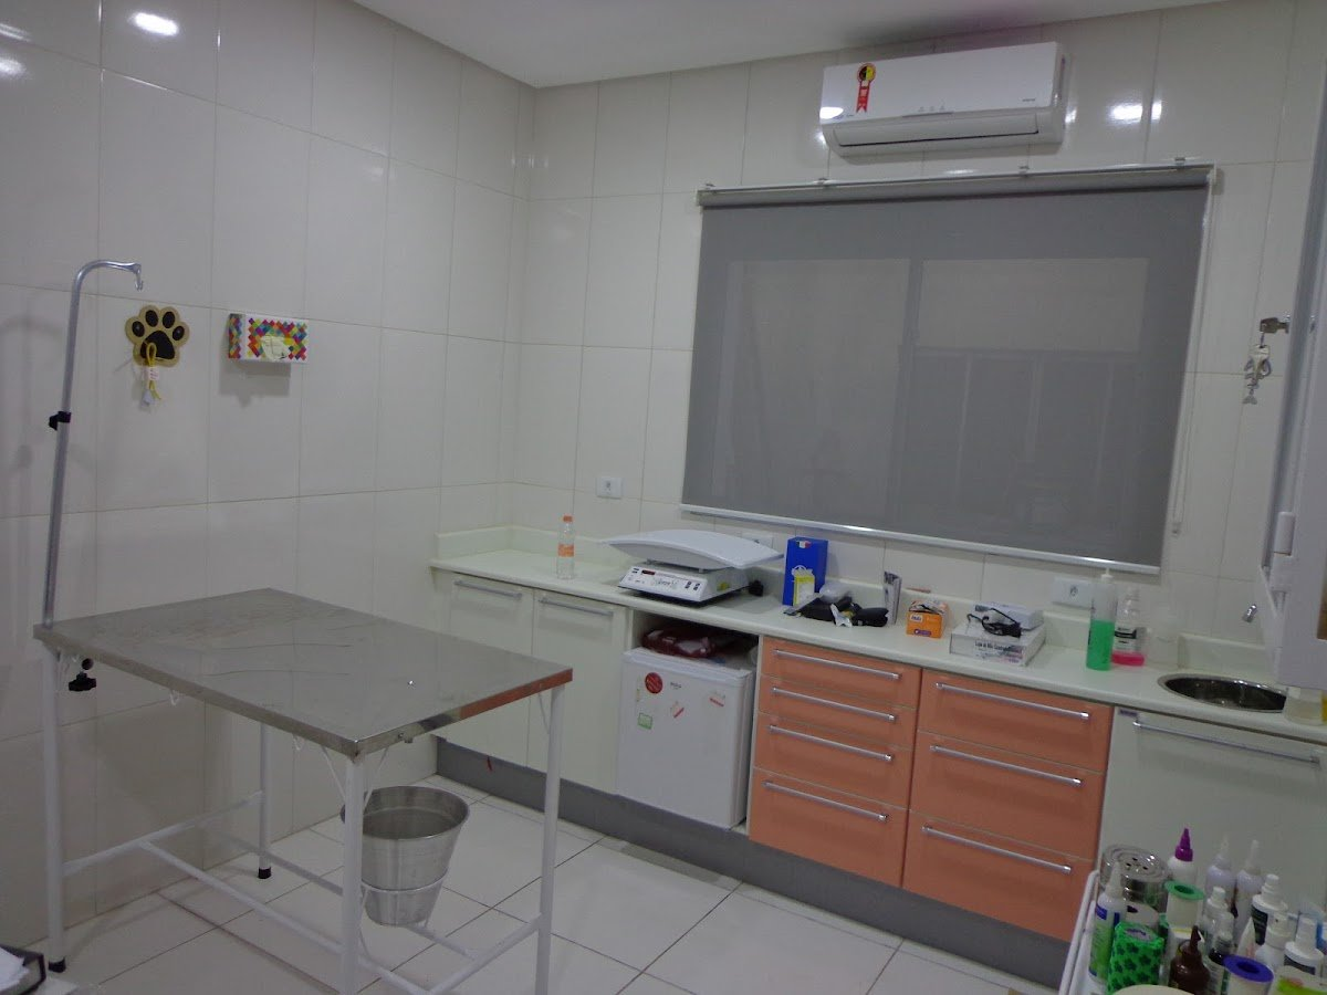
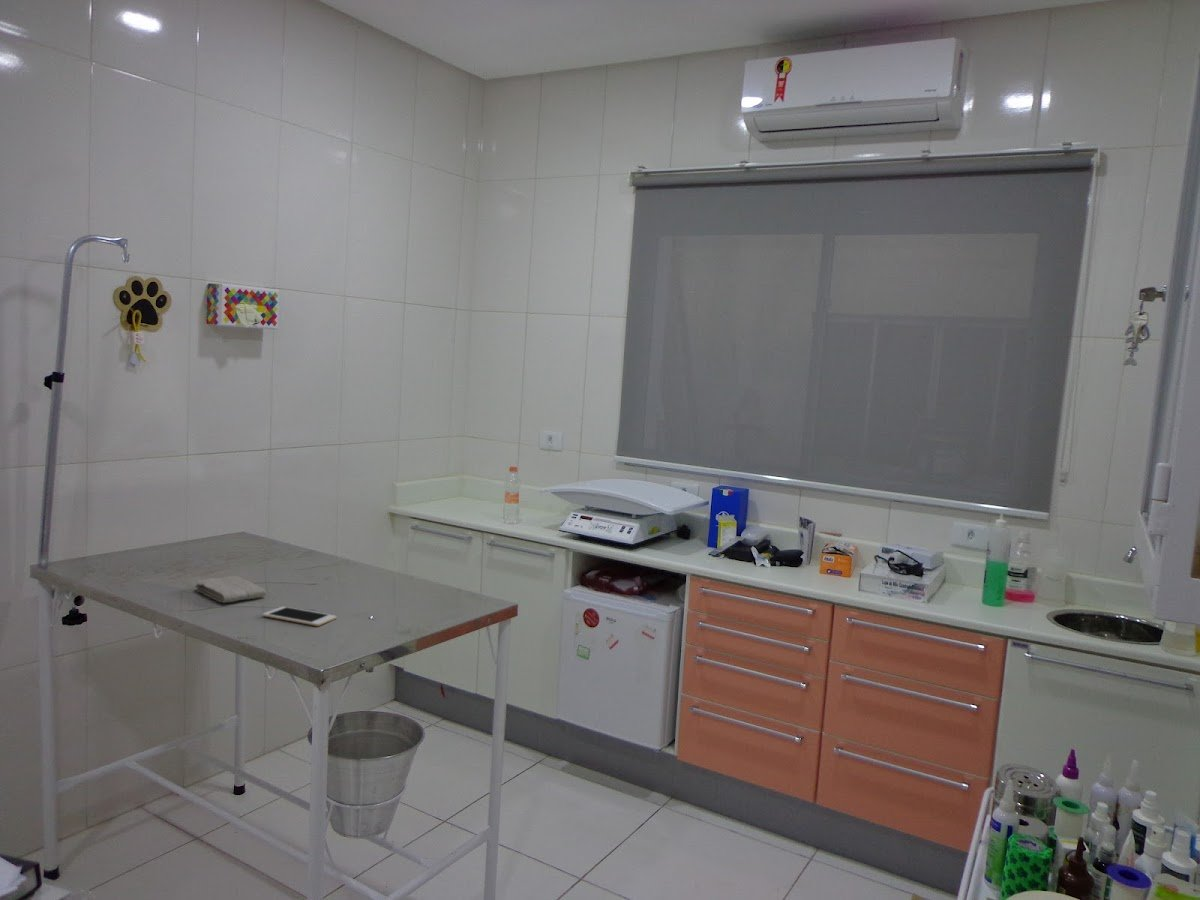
+ washcloth (229, 588)
+ cell phone (299, 616)
